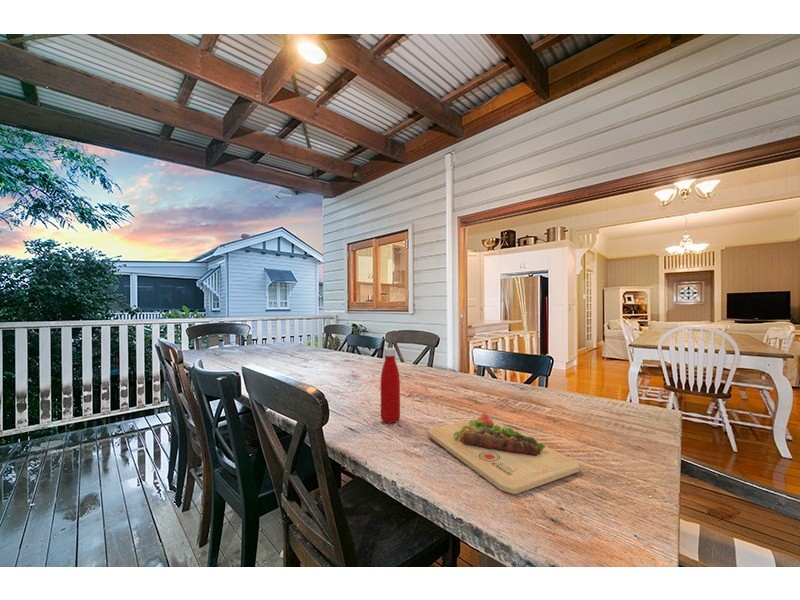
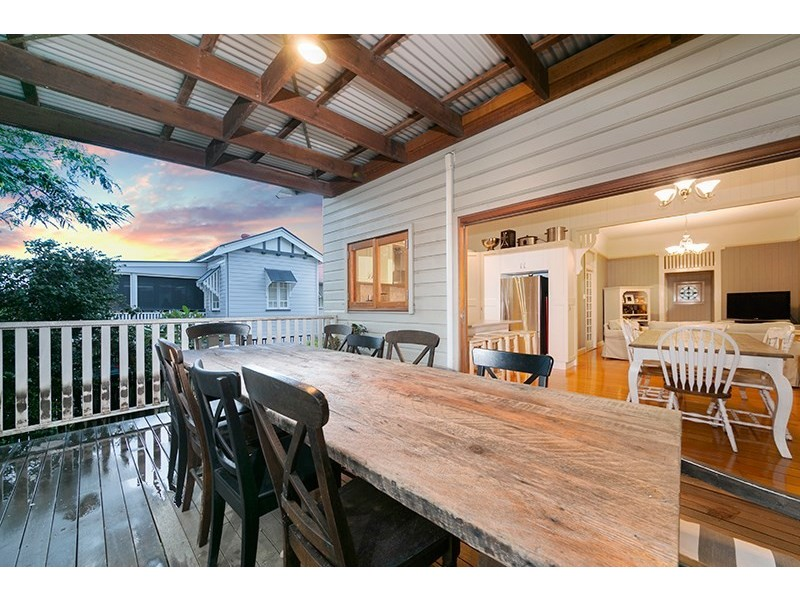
- bottle (390, 384)
- cutting board (494, 437)
